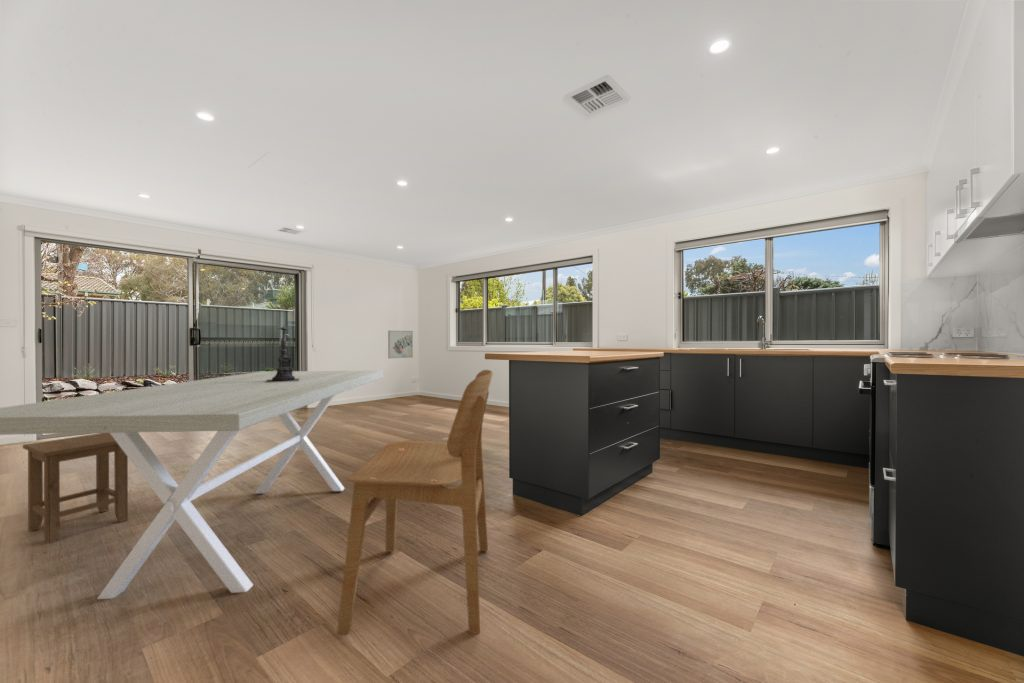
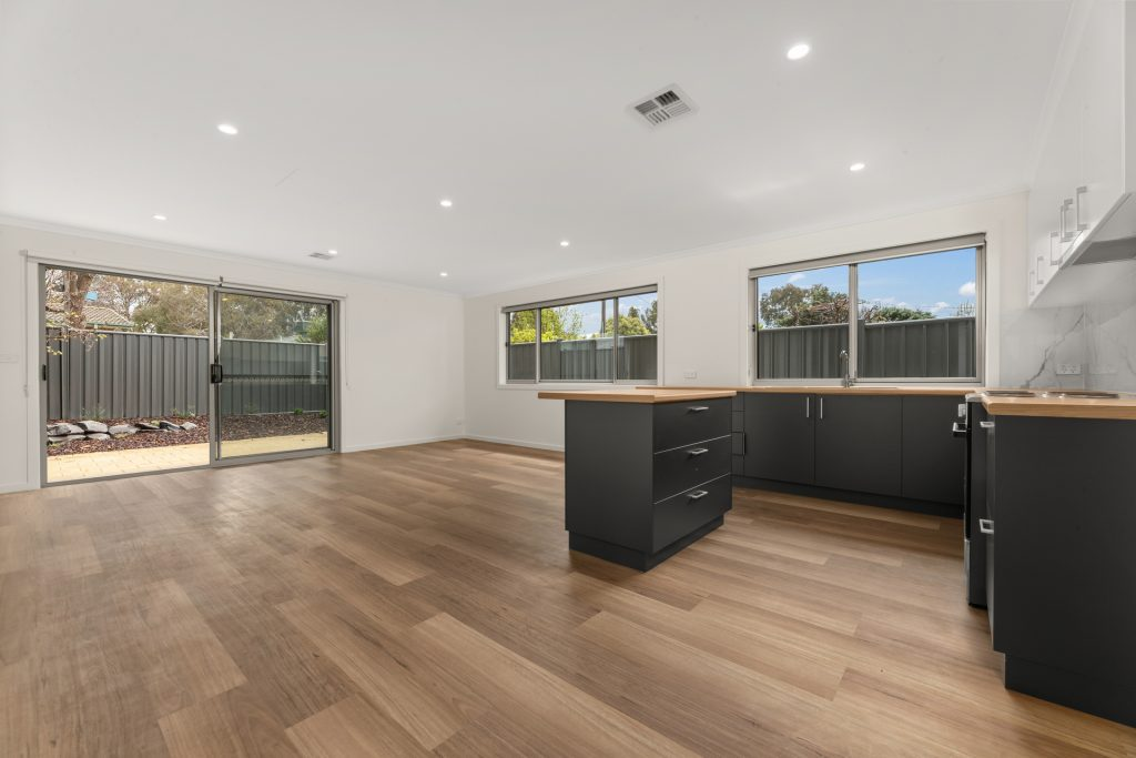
- candle holder (282, 349)
- dining chair (425, 478)
- stool (80, 492)
- dining table (254, 457)
- wall art (400, 344)
